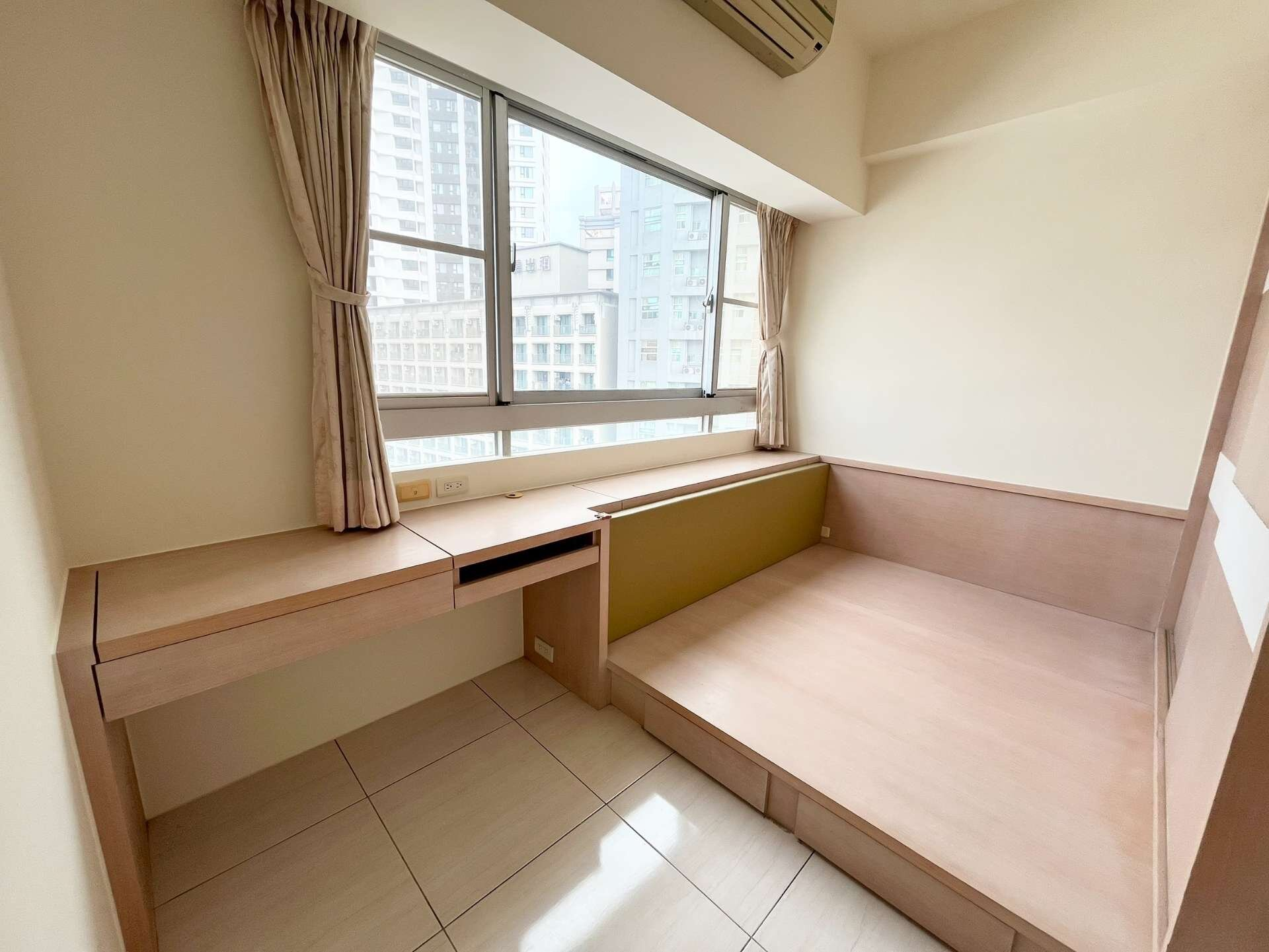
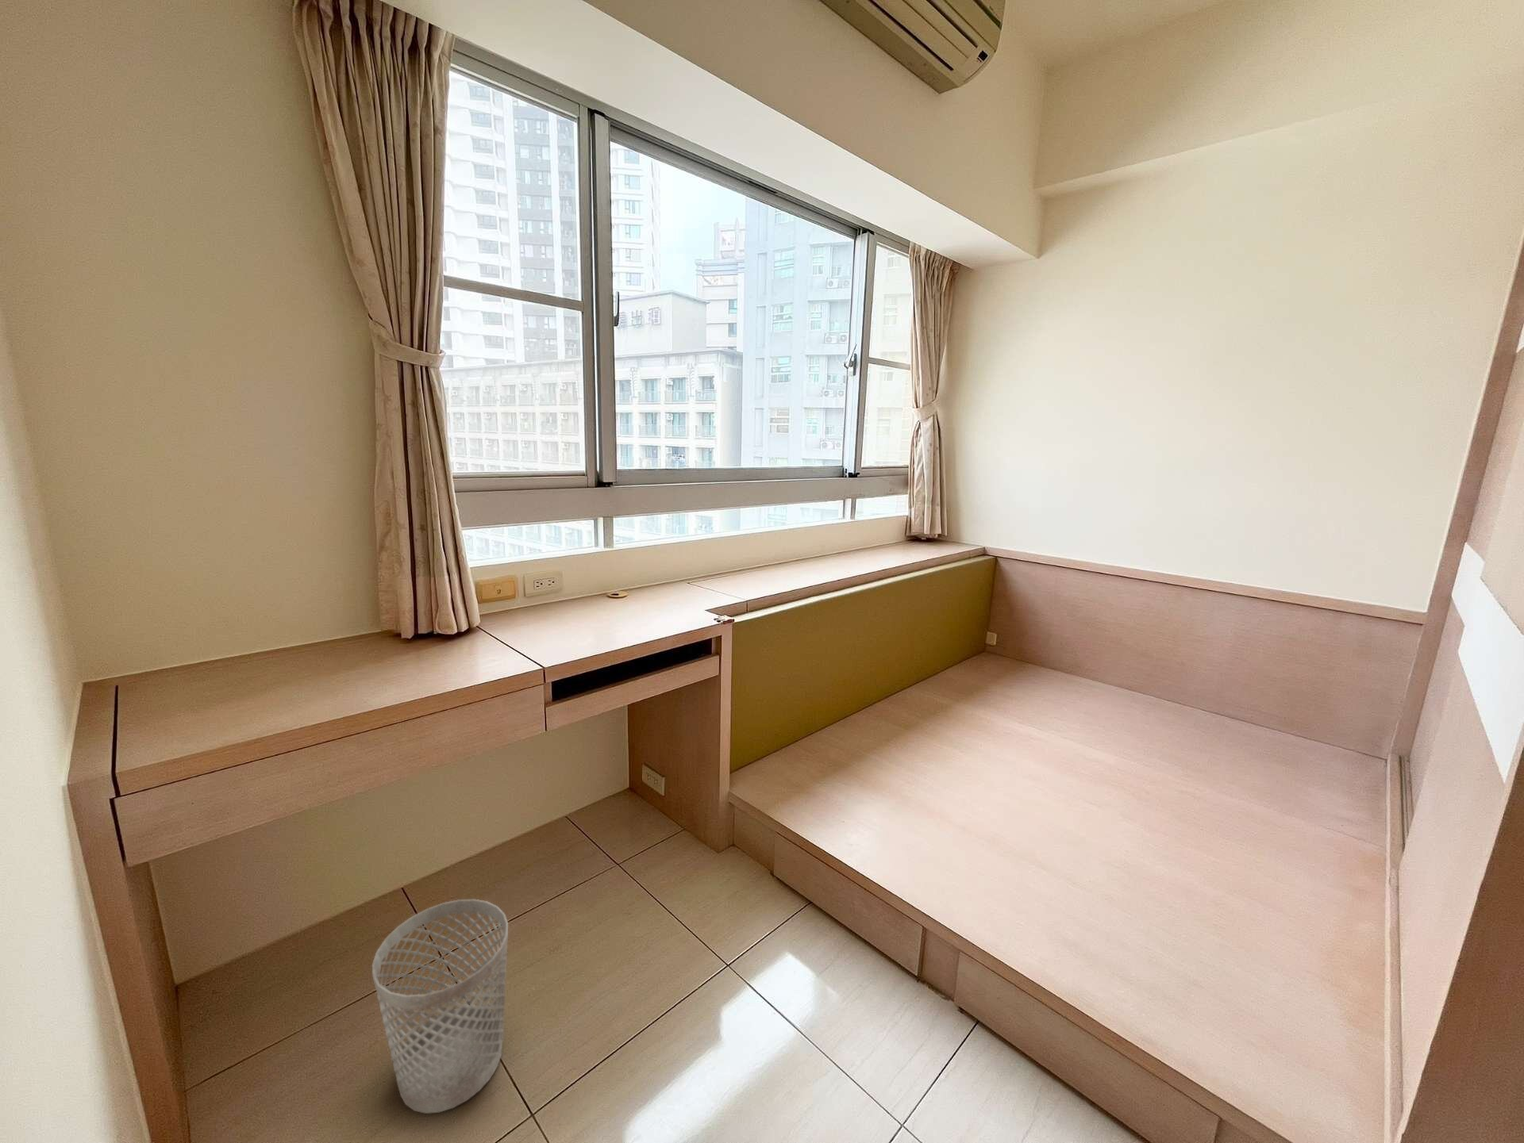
+ wastebasket (448, 1004)
